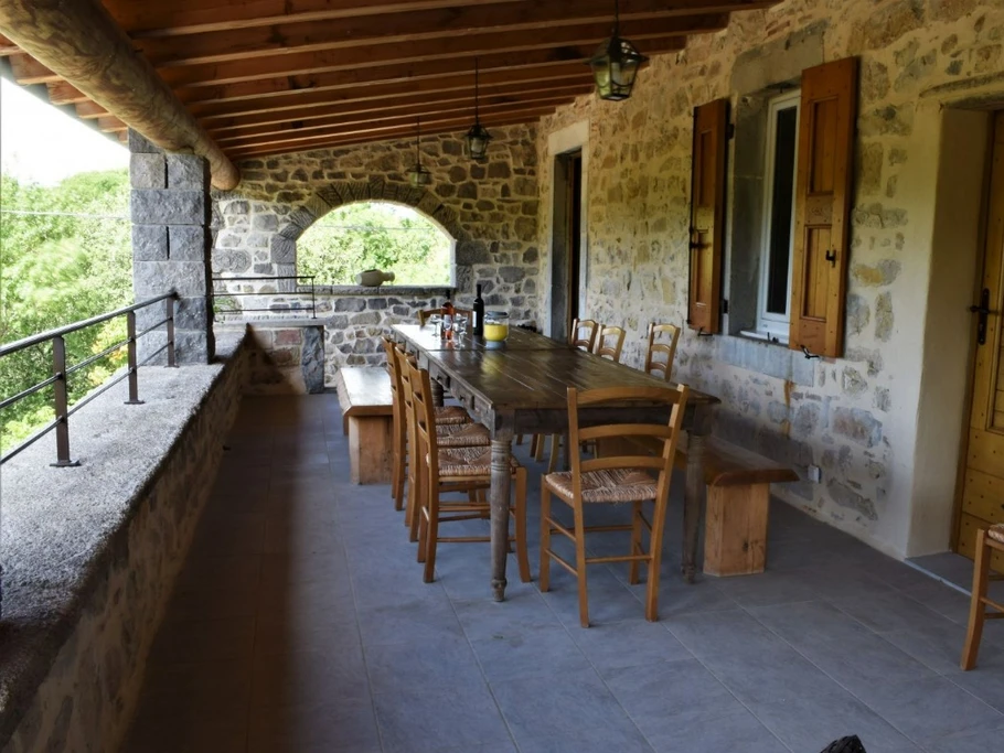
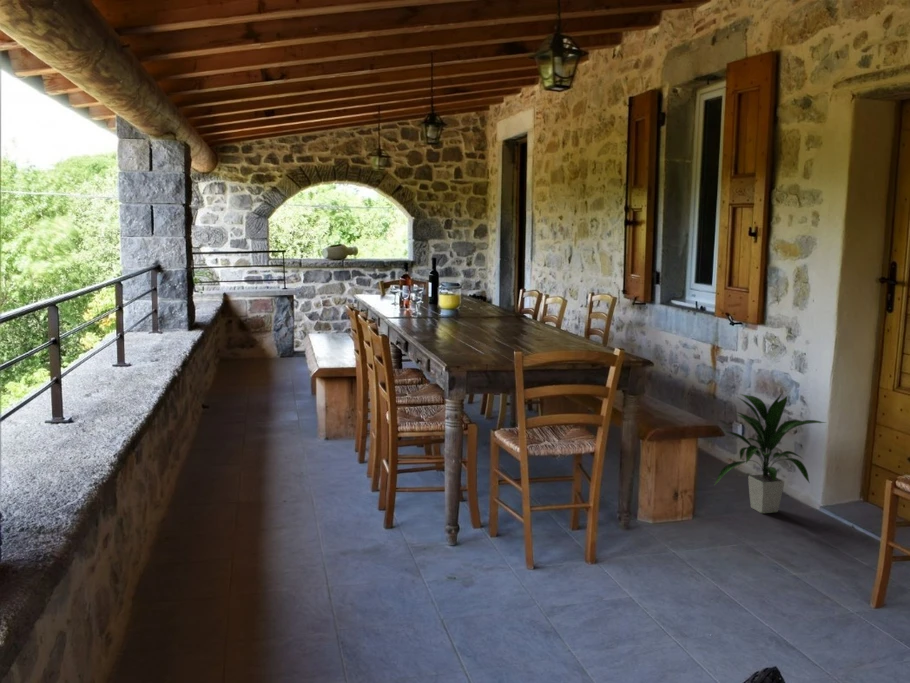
+ indoor plant (763, 449)
